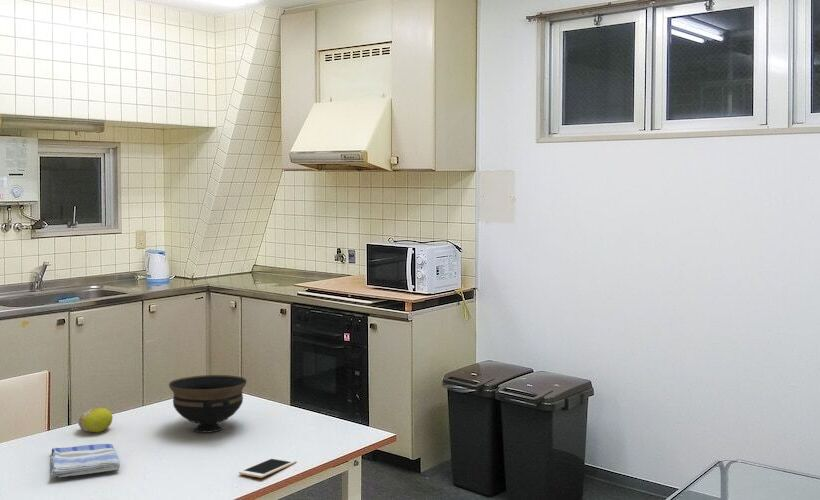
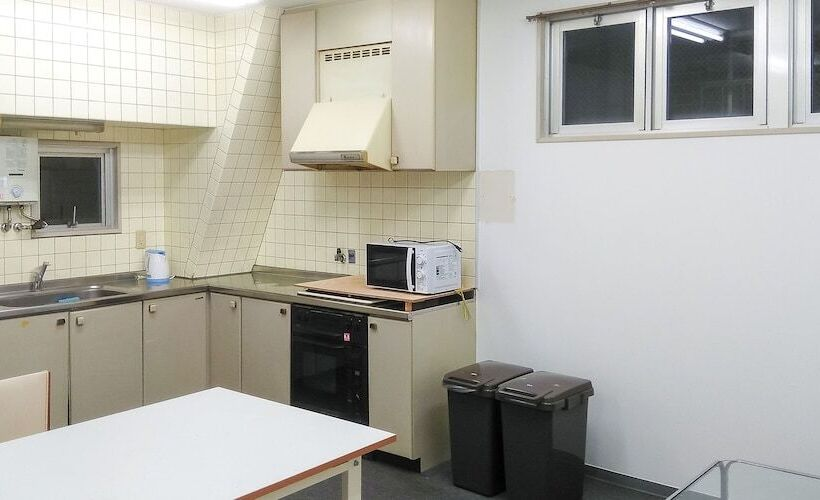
- fruit (95, 419)
- bowl (208, 405)
- cell phone (268, 467)
- dish towel (84, 458)
